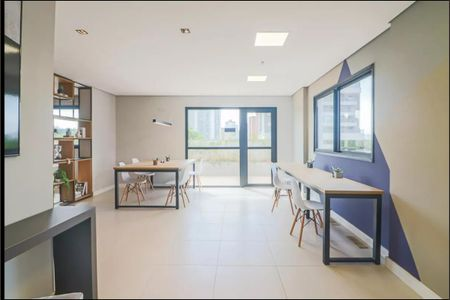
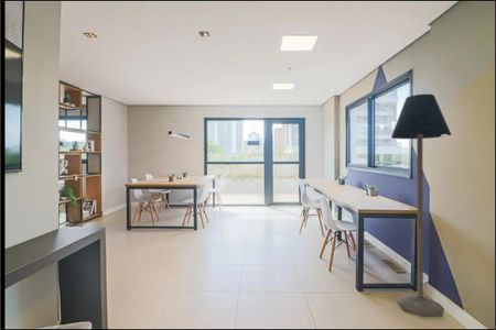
+ floor lamp (420, 201)
